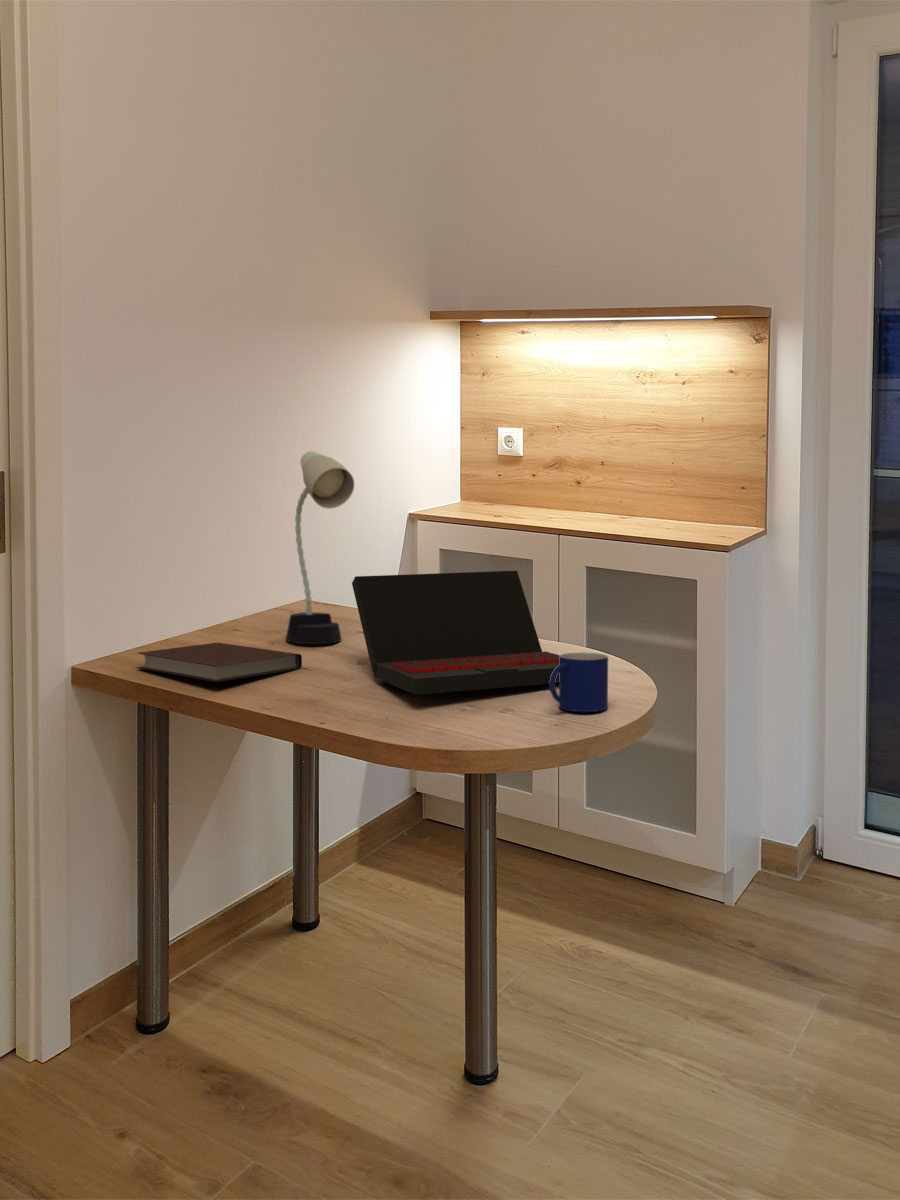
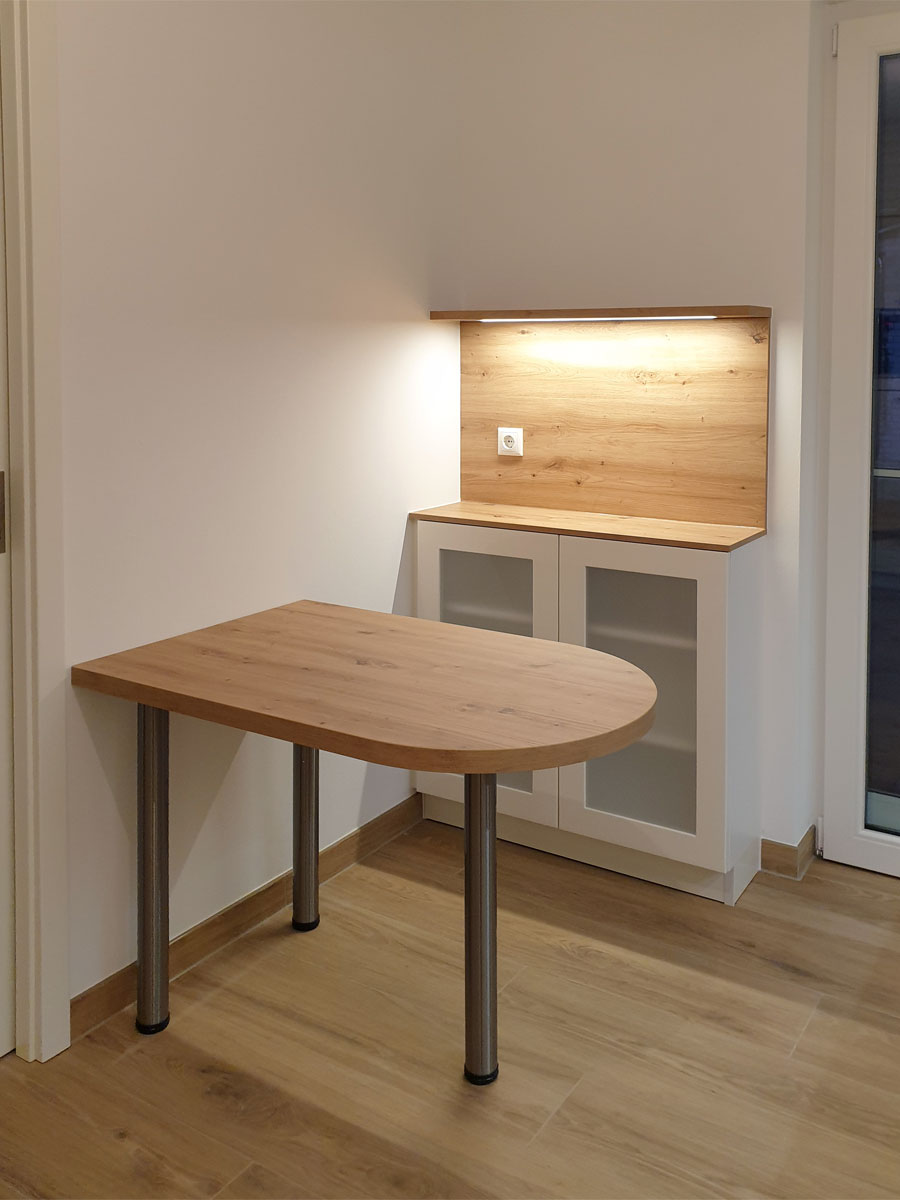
- desk lamp (302, 548)
- notebook (219, 660)
- mug (575, 682)
- laptop (468, 626)
